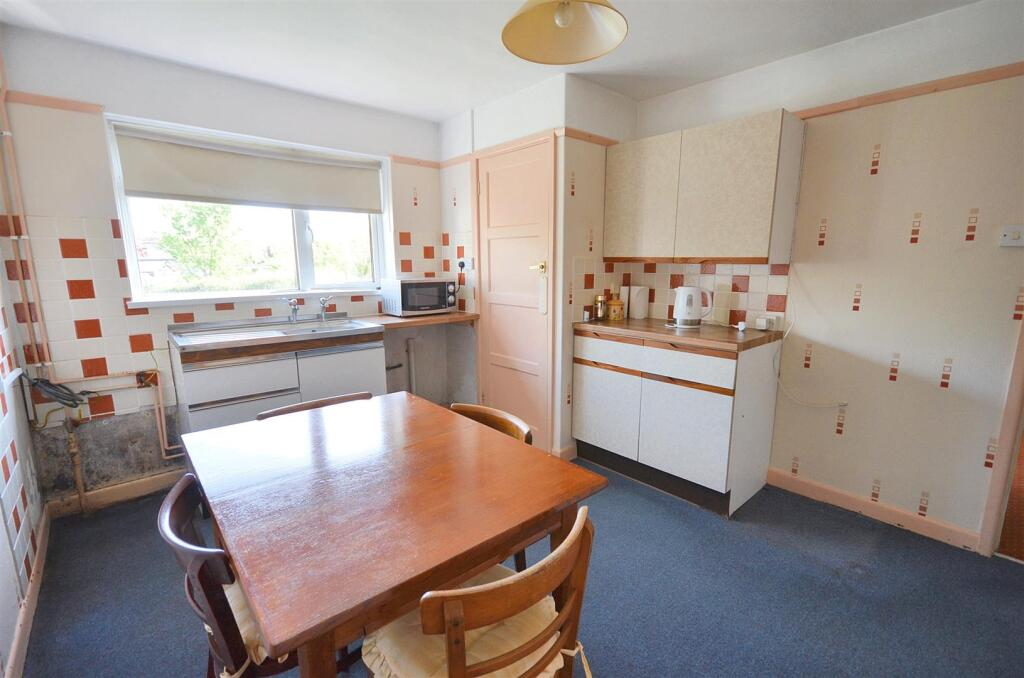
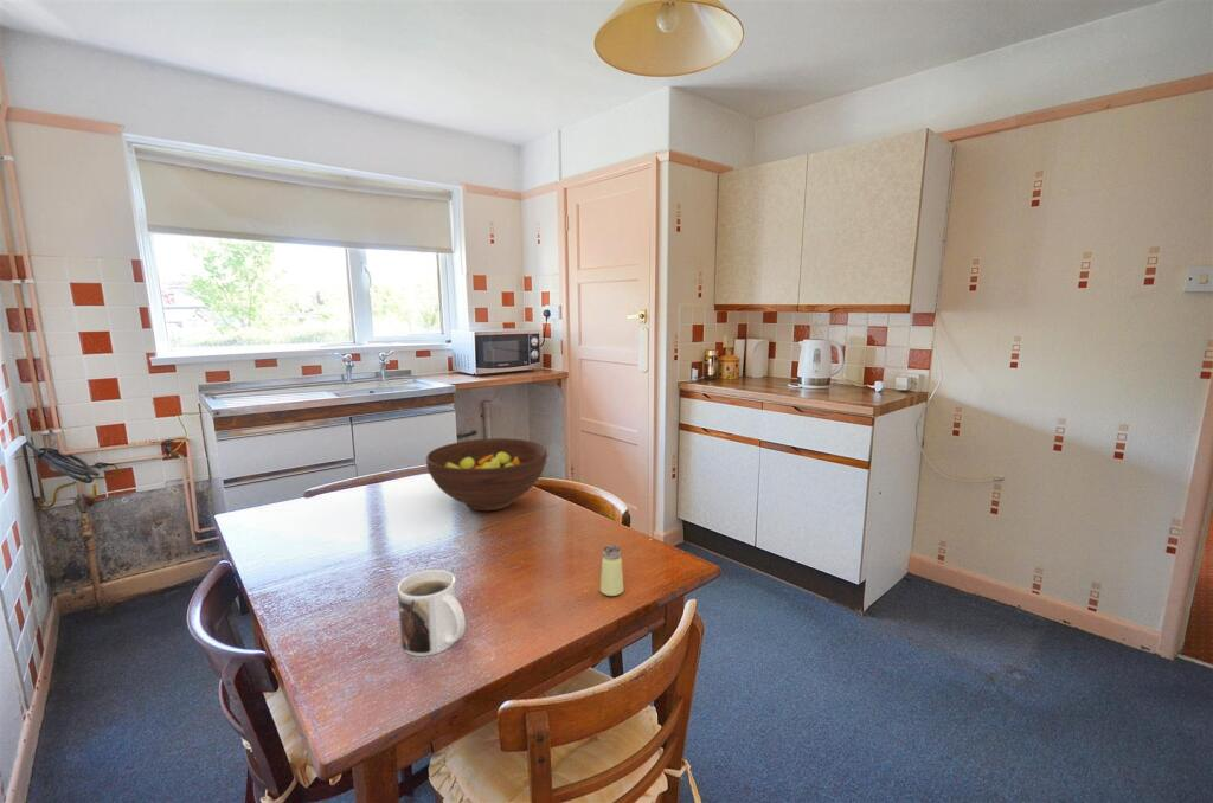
+ fruit bowl (488, 477)
+ saltshaker (611, 568)
+ mug (431, 614)
